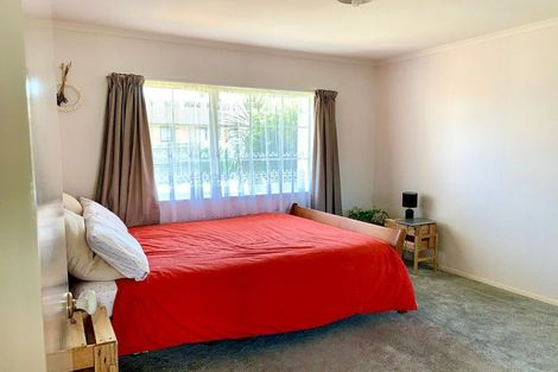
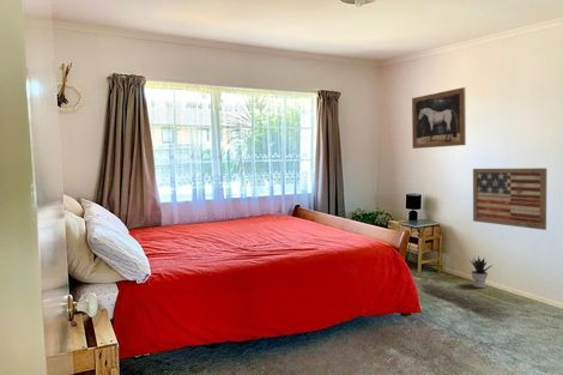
+ potted plant (478, 271)
+ wall art (507, 196)
+ wall art (436, 120)
